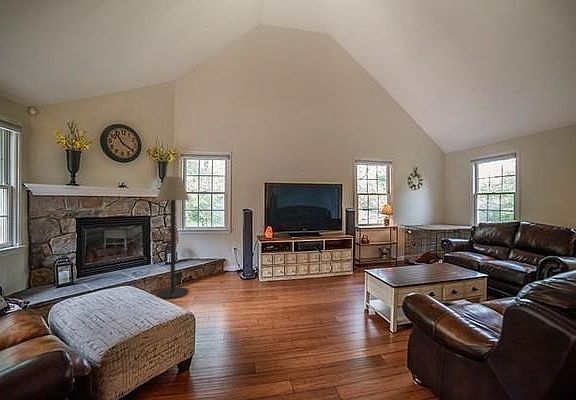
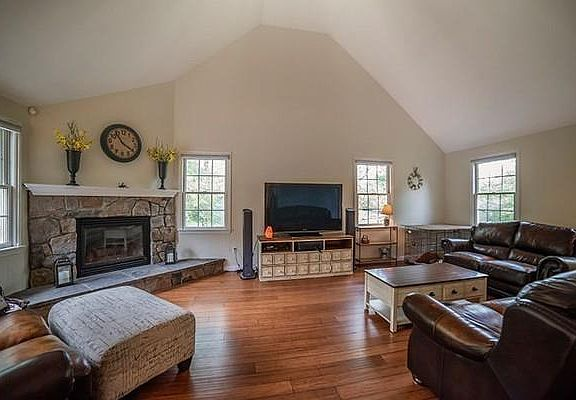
- floor lamp (172, 235)
